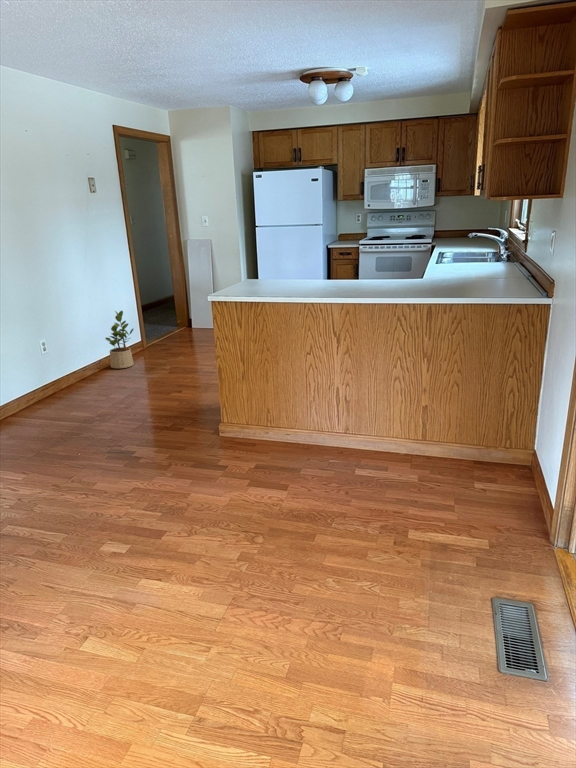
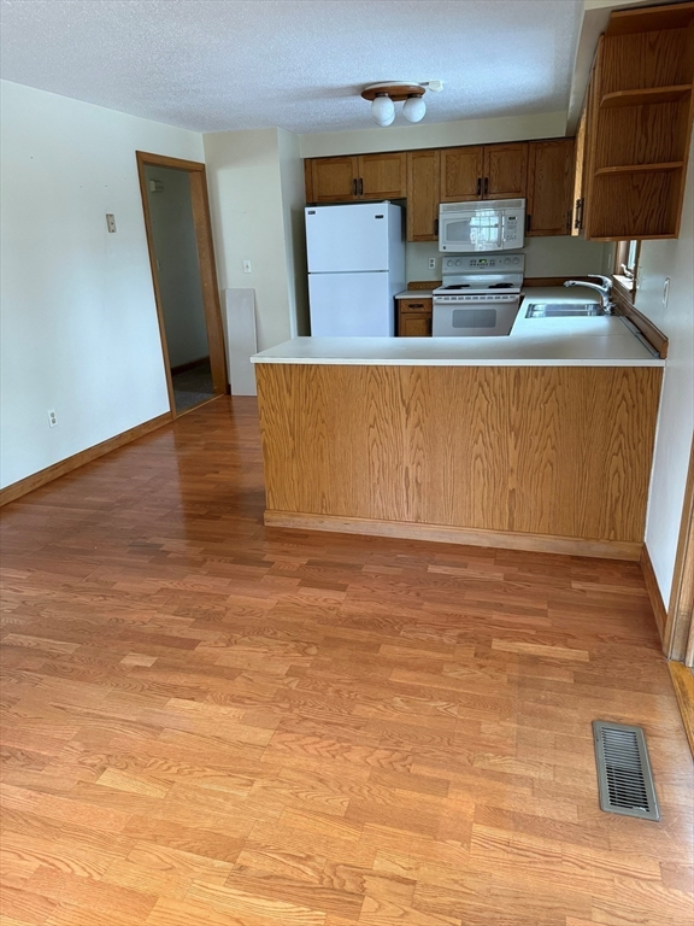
- potted plant (117, 338)
